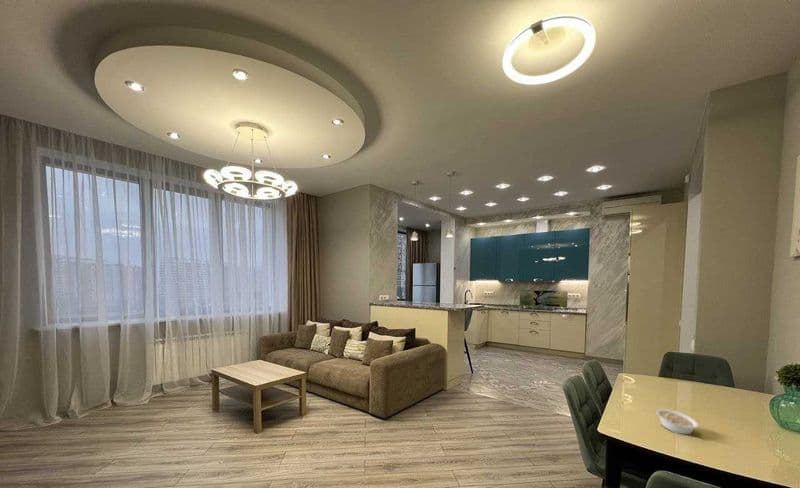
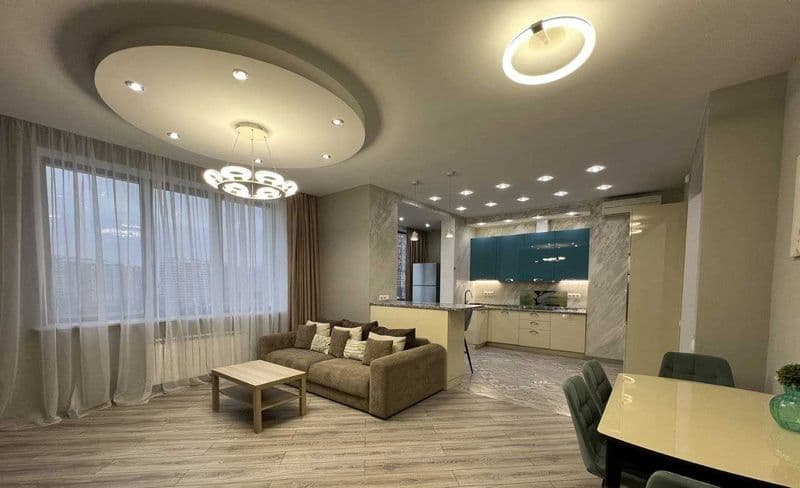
- legume (677, 422)
